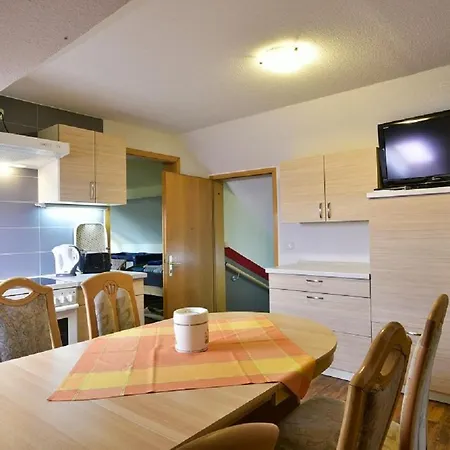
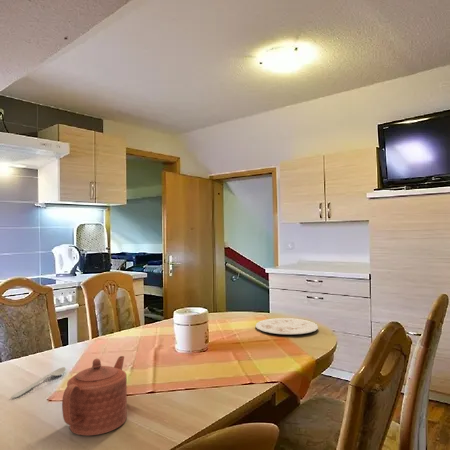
+ spoon (40, 380)
+ teapot (98, 390)
+ plate (286, 326)
